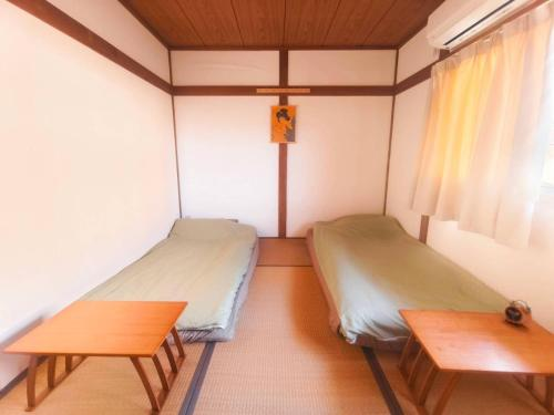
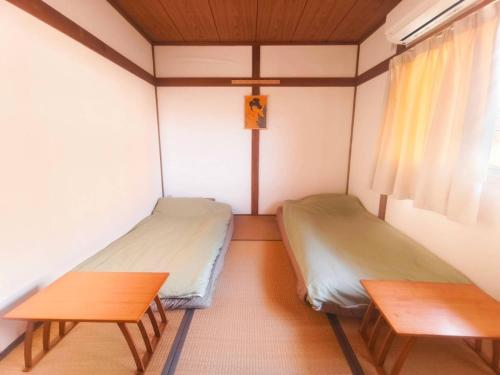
- alarm clock (517, 312)
